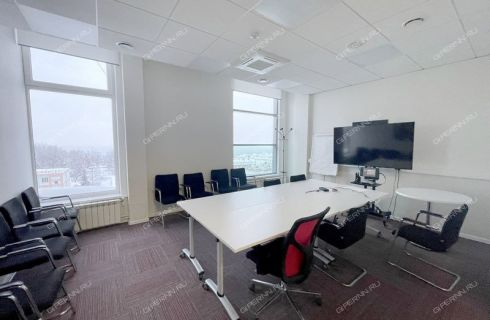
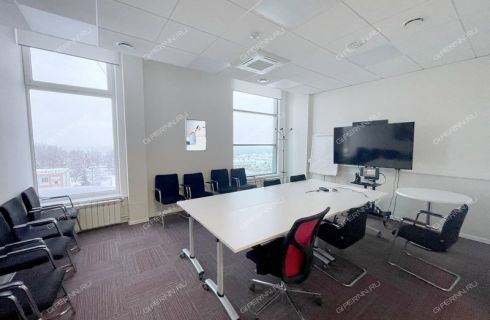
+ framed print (196, 135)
